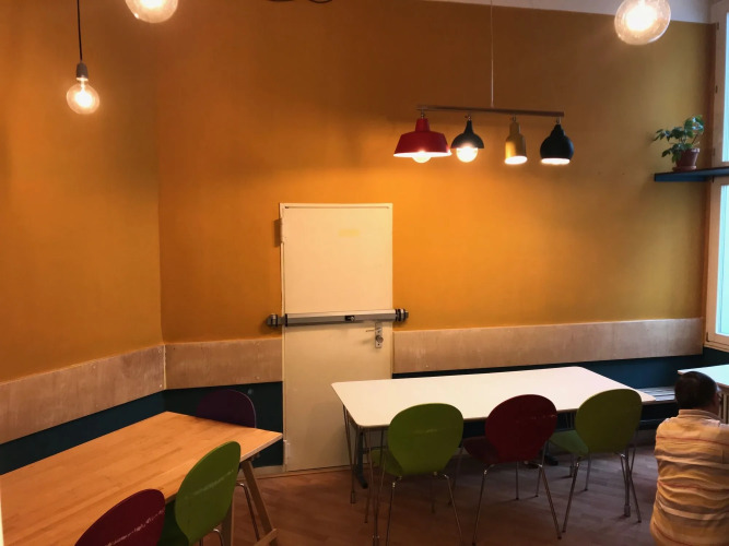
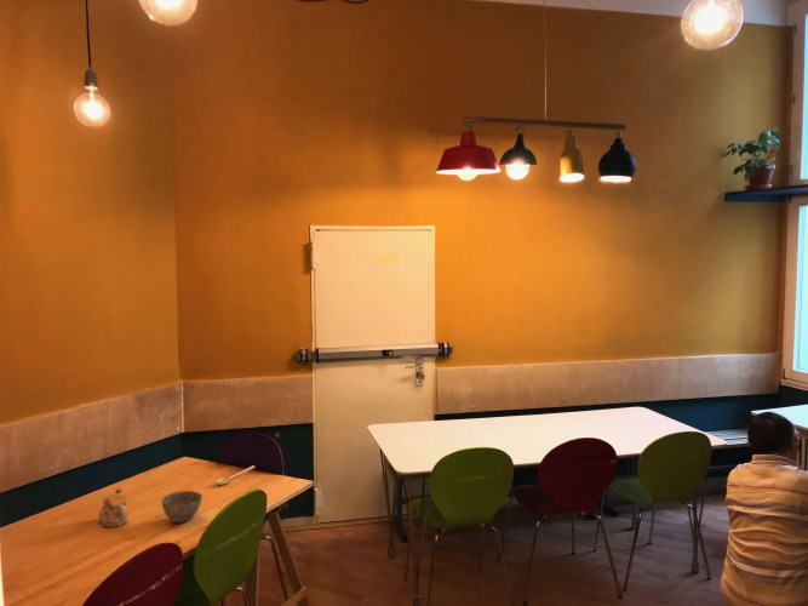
+ spoon (236, 474)
+ bowl (182, 509)
+ teapot (113, 504)
